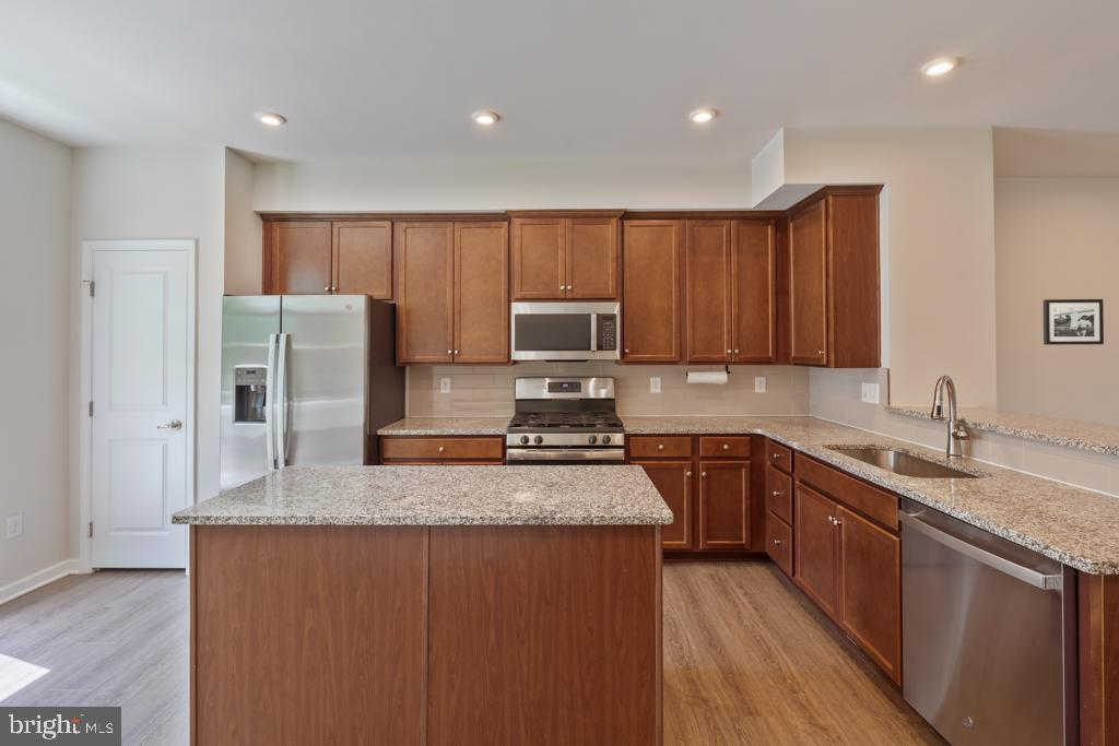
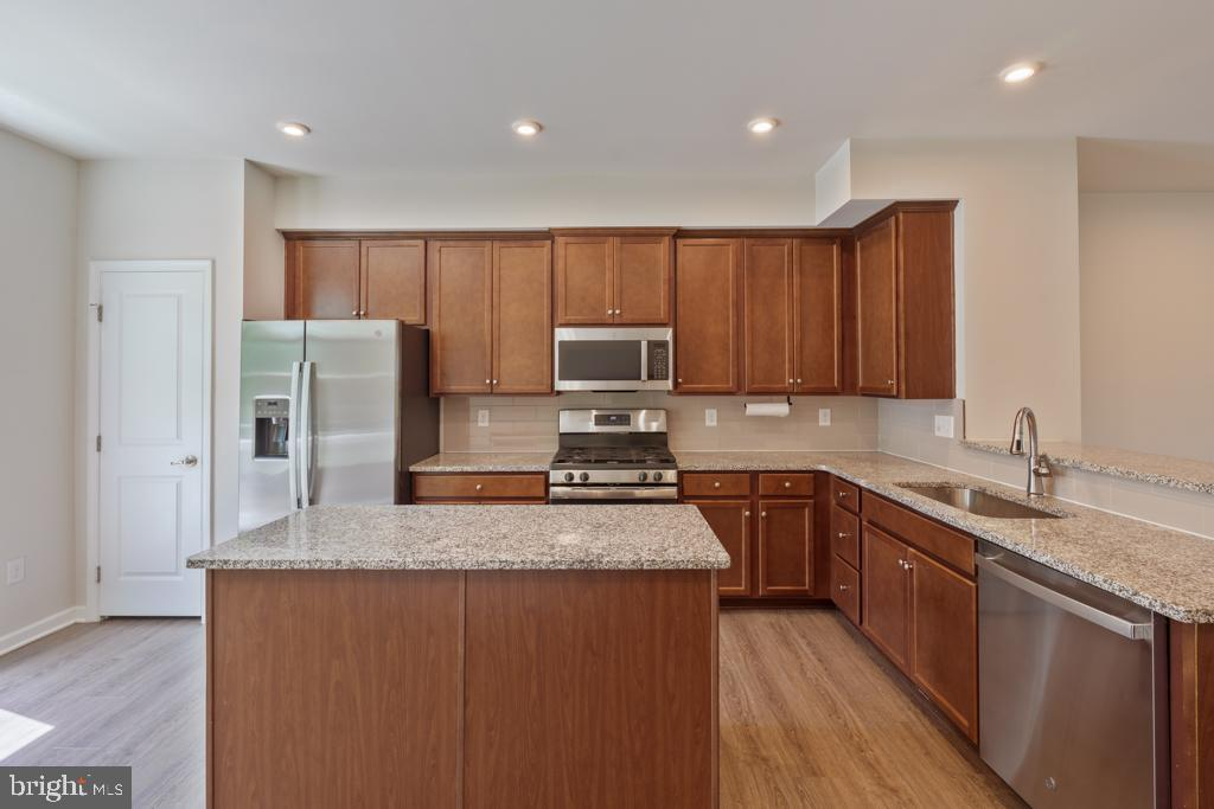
- picture frame (1073, 321)
